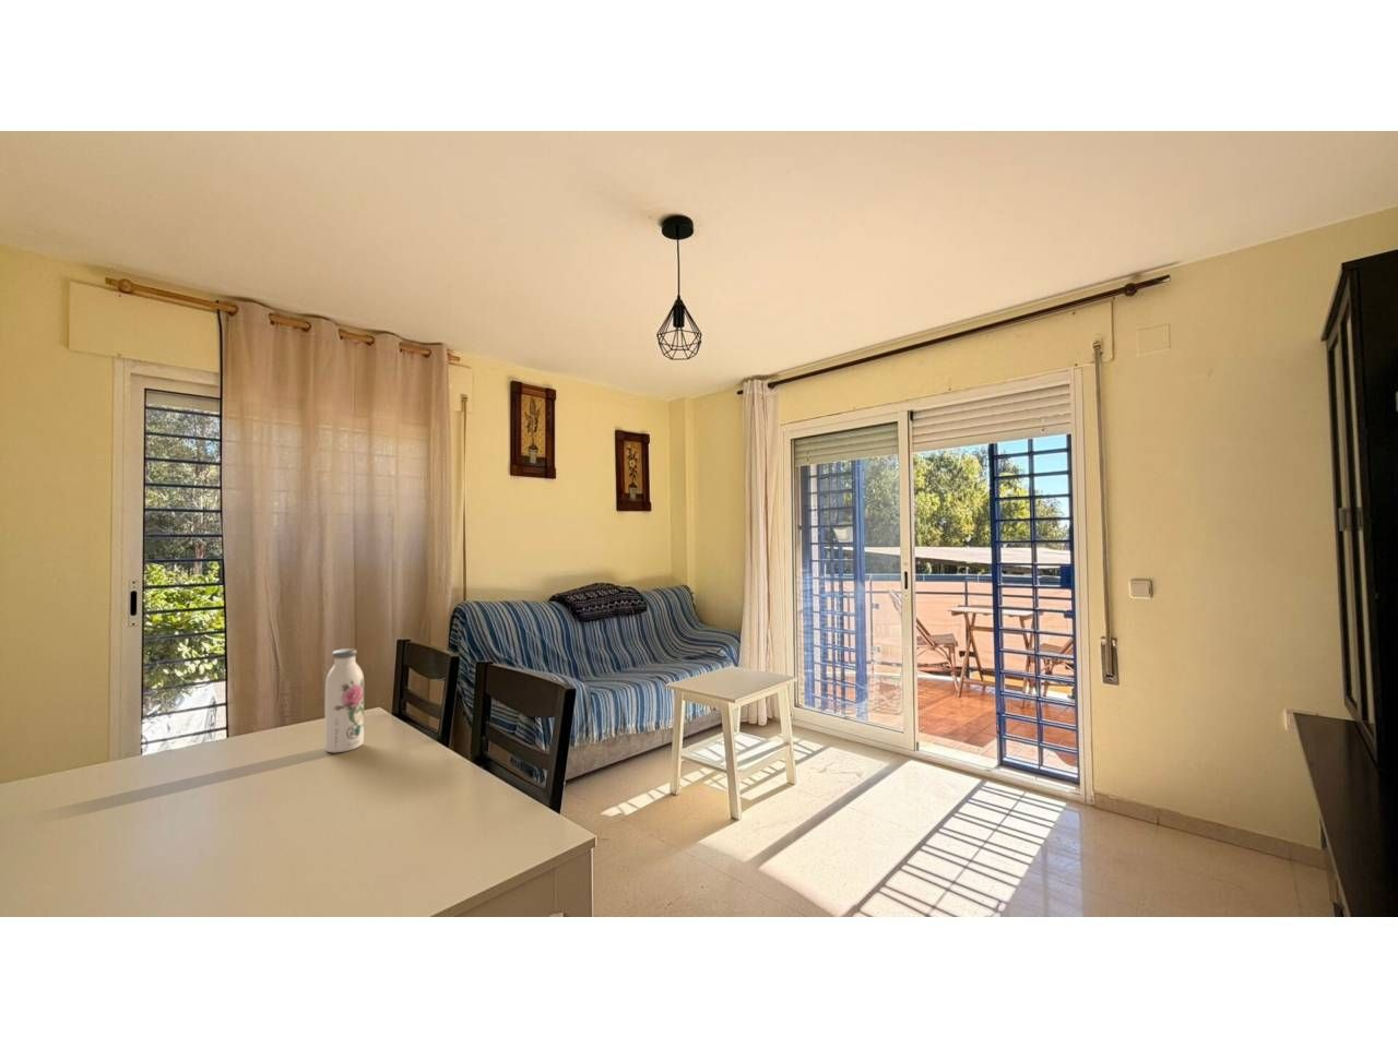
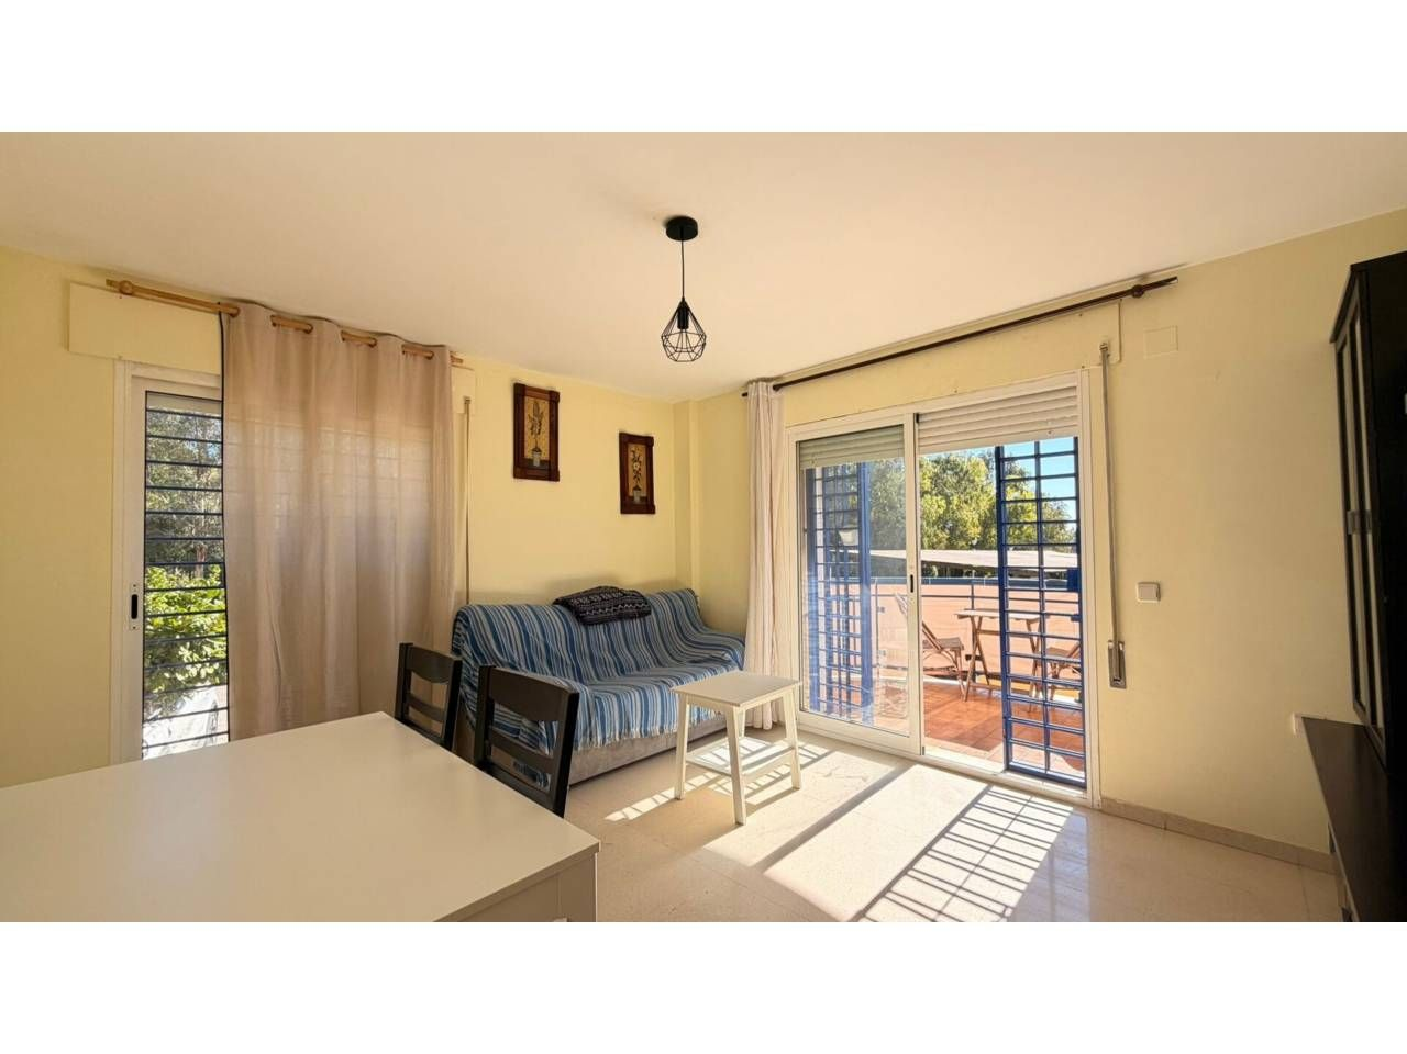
- water bottle (345, 698)
